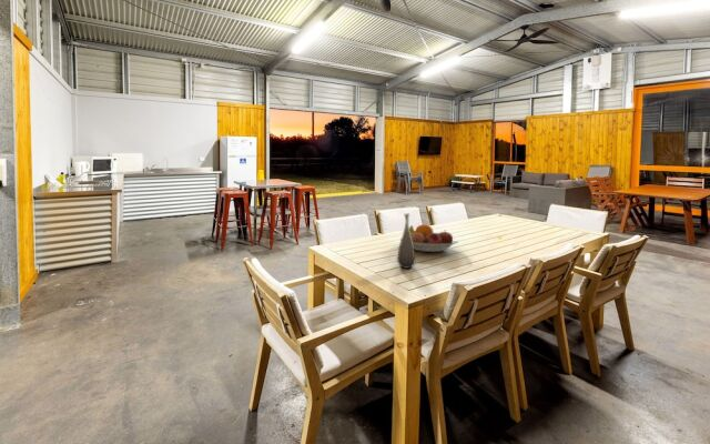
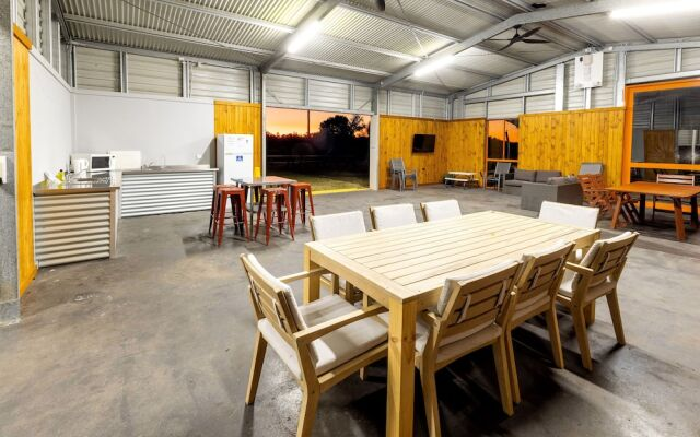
- bottle (407, 240)
- fruit bowl (428, 238)
